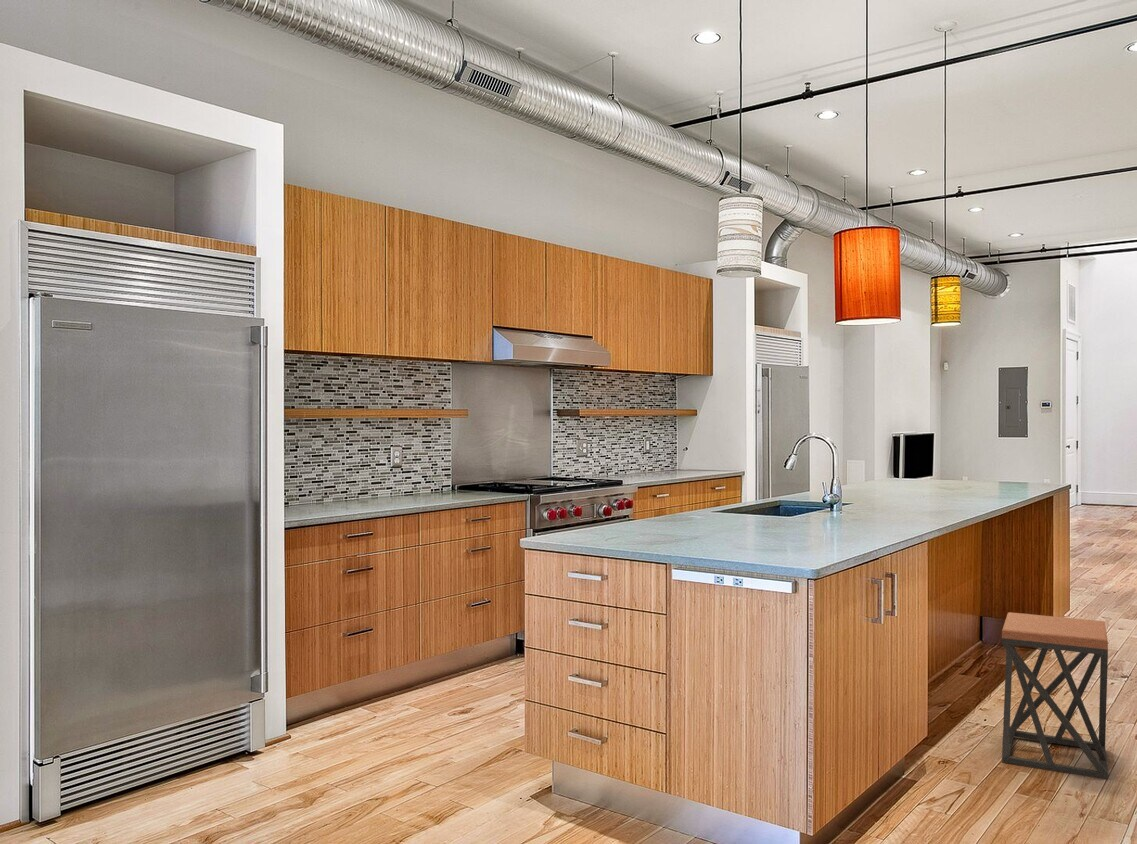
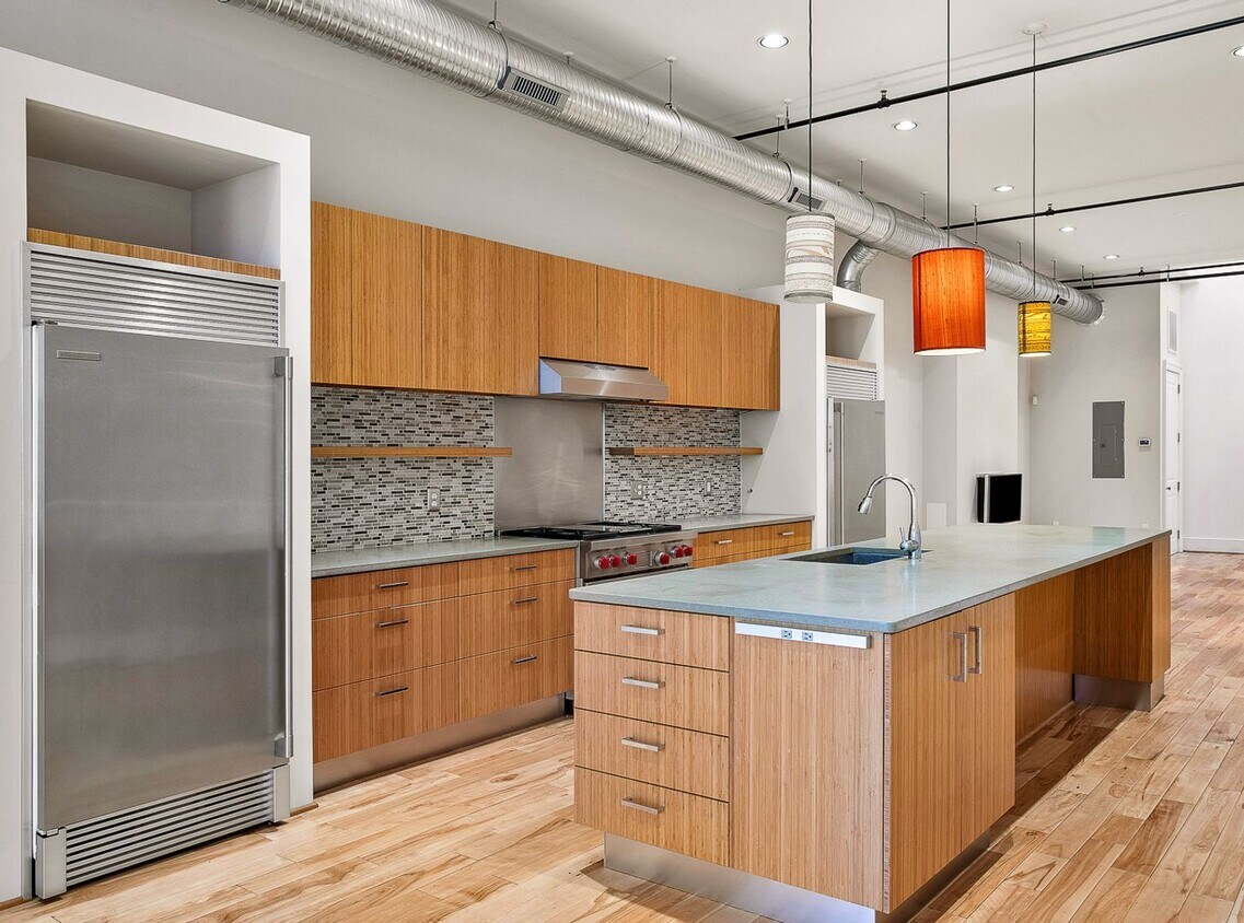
- stool (1054, 689)
